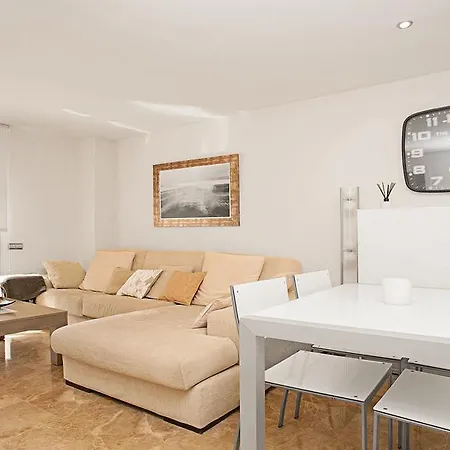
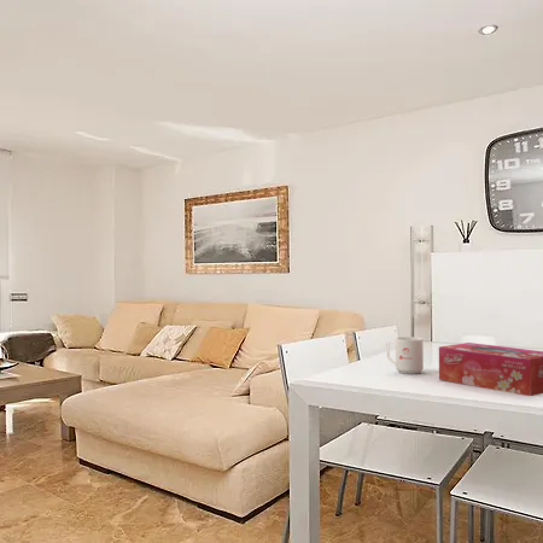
+ mug (404, 355)
+ tissue box (496, 367)
